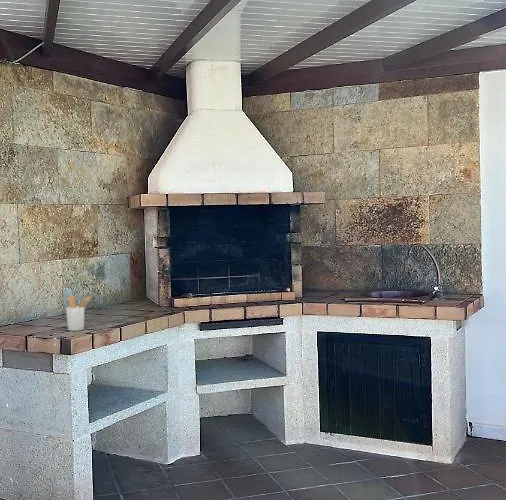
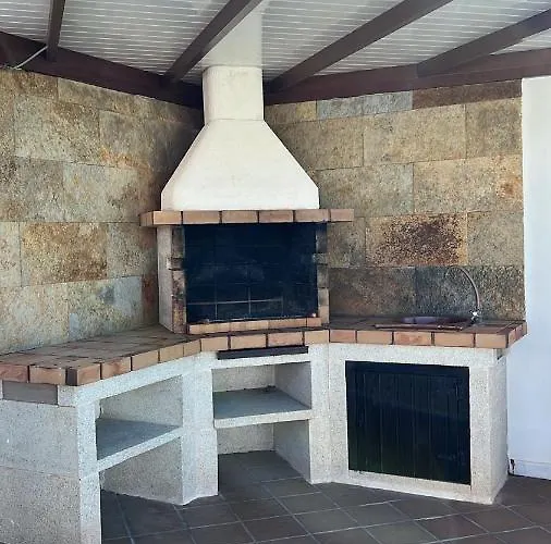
- utensil holder (79, 312)
